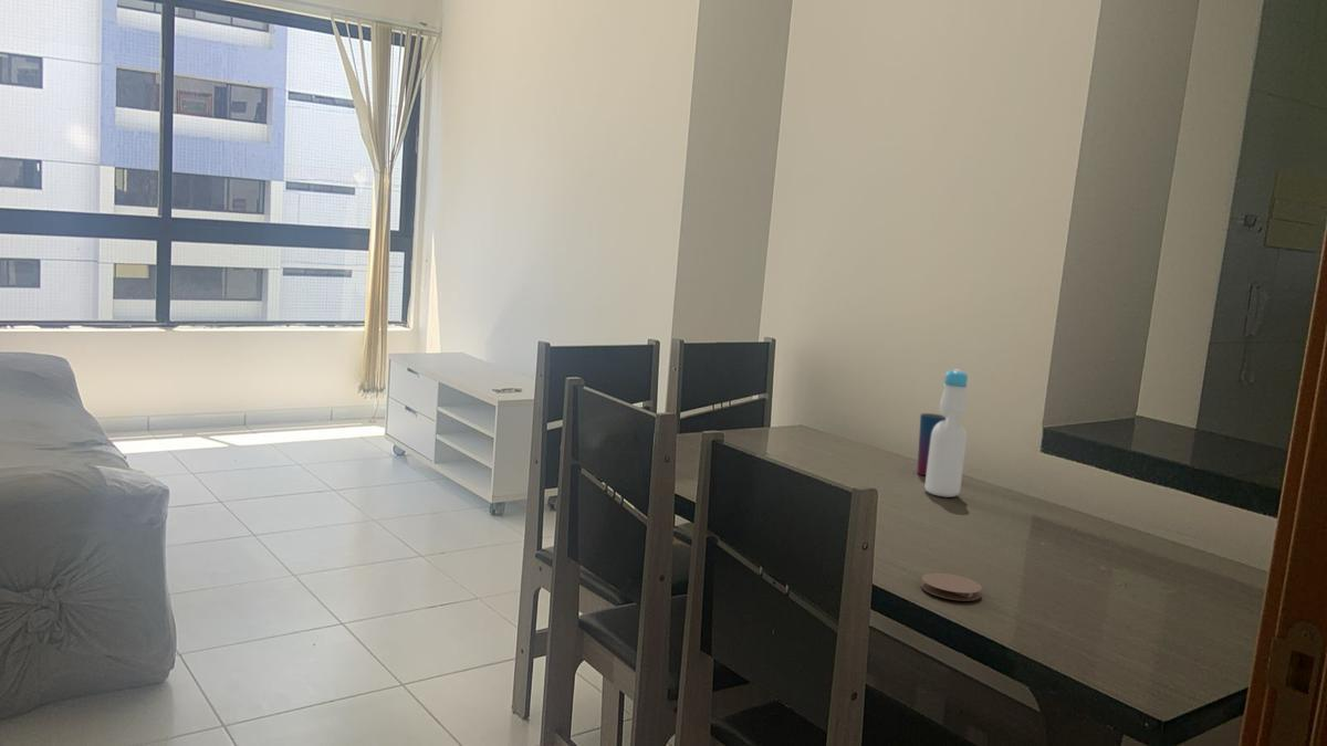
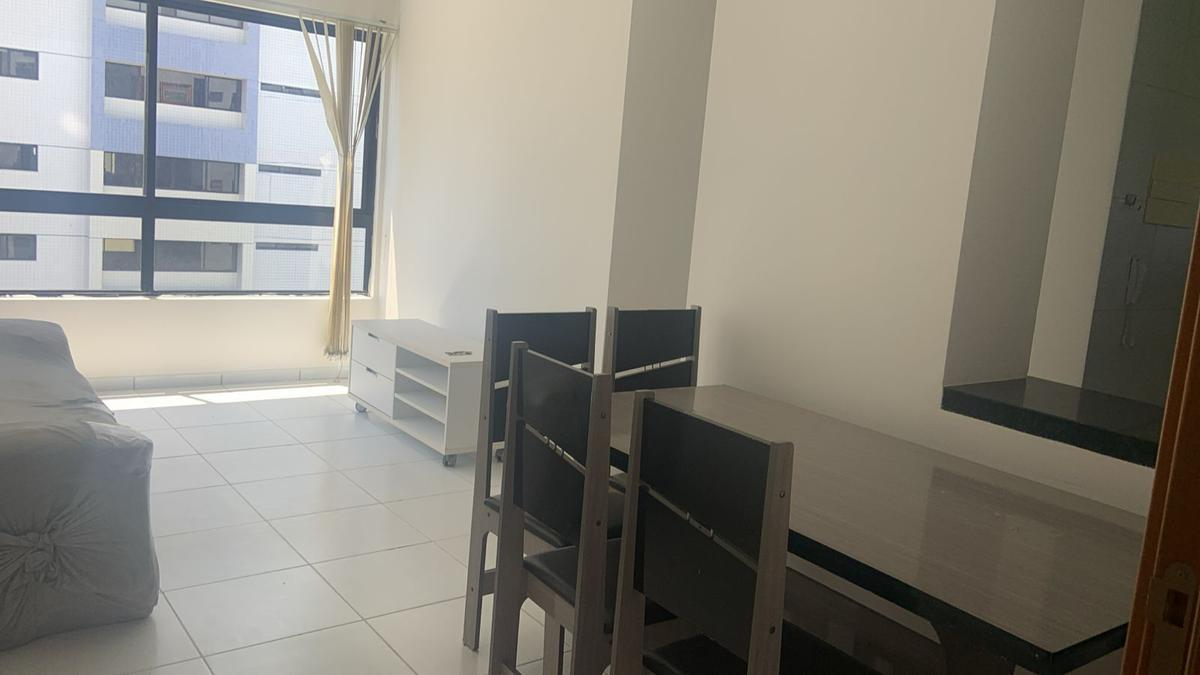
- bottle (949, 431)
- cup (929, 444)
- coaster (951, 586)
